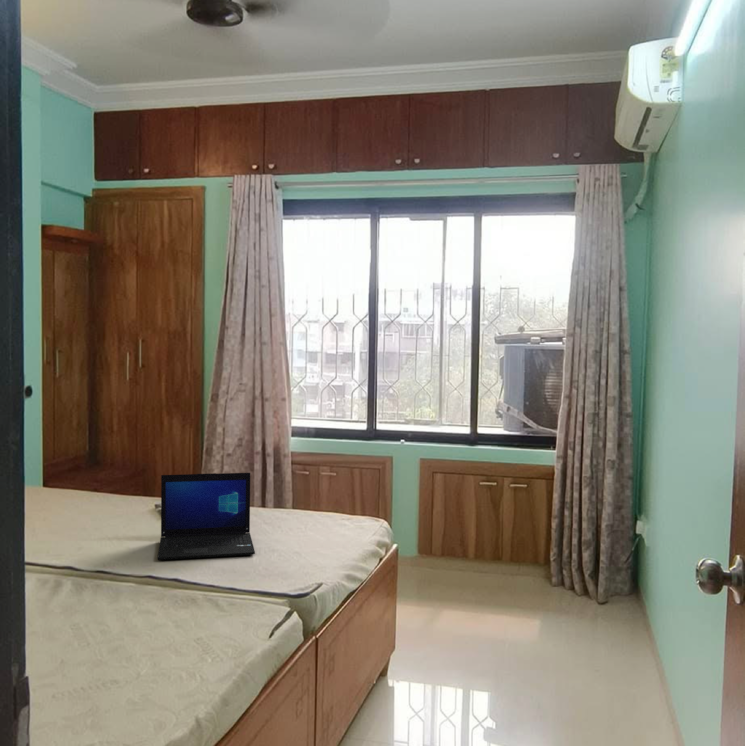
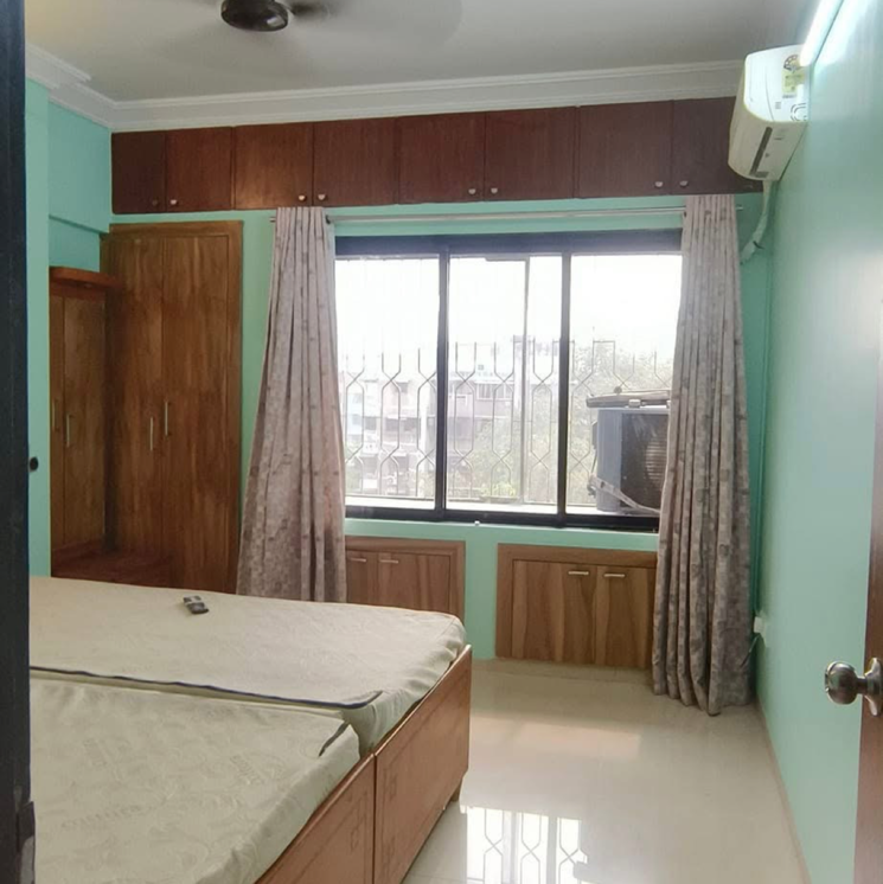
- laptop (206, 513)
